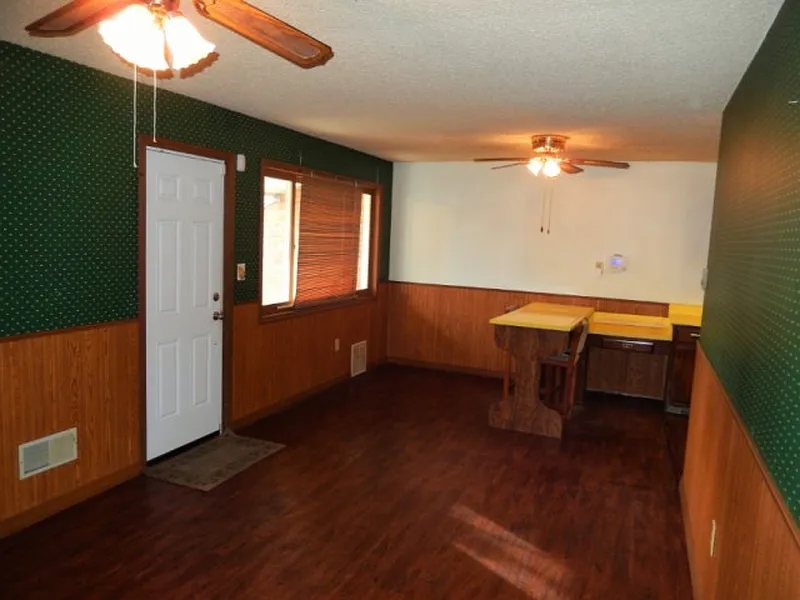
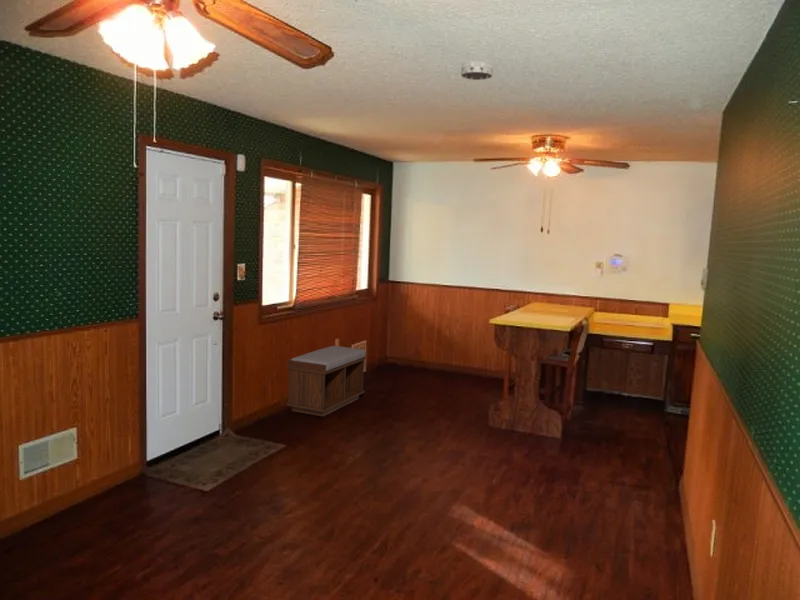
+ bench (328, 378)
+ smoke detector (476, 70)
